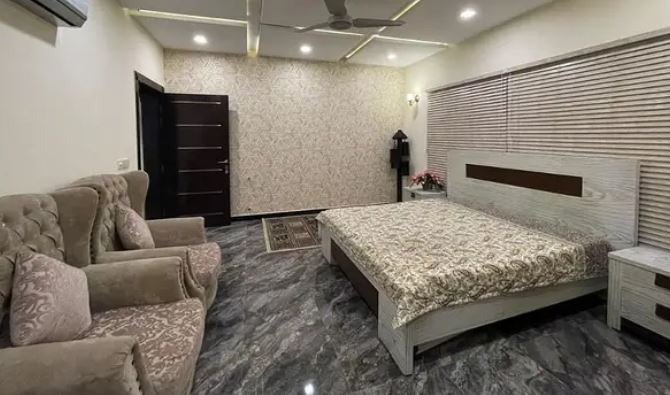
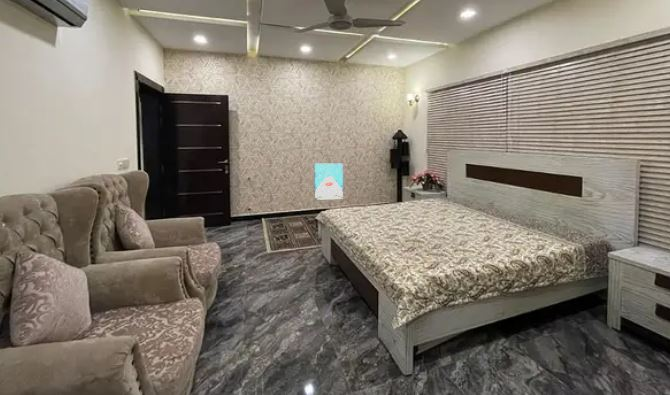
+ wall art (328, 181)
